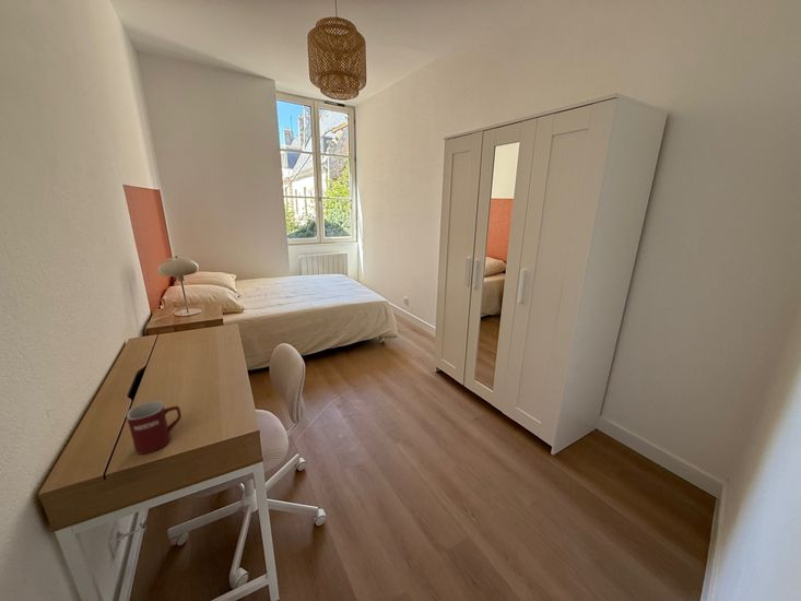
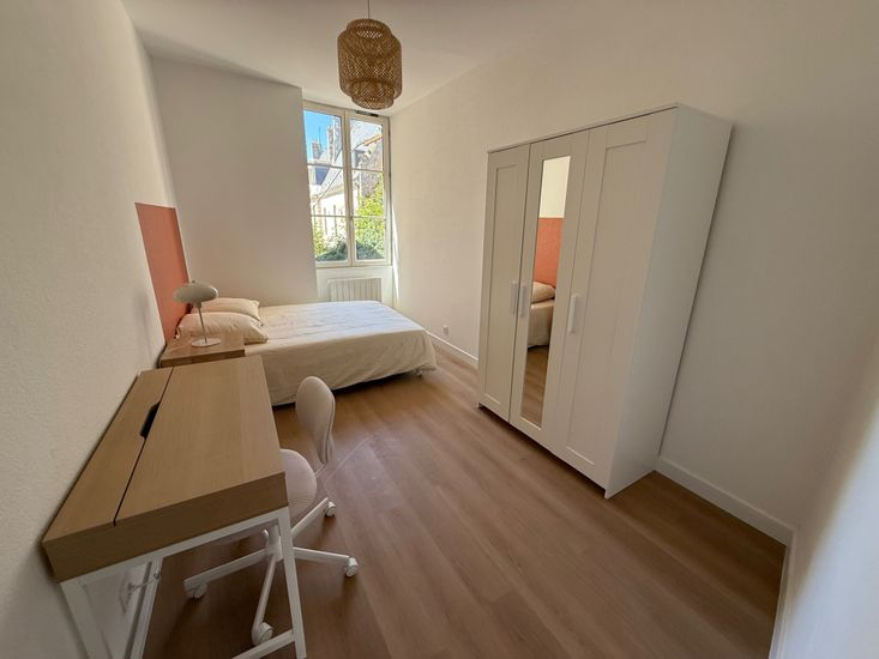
- mug (156, 424)
